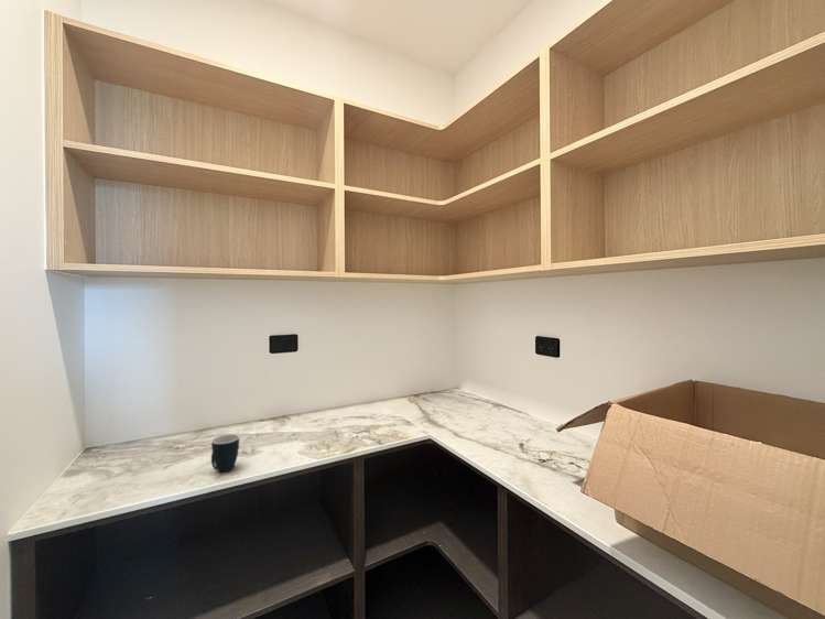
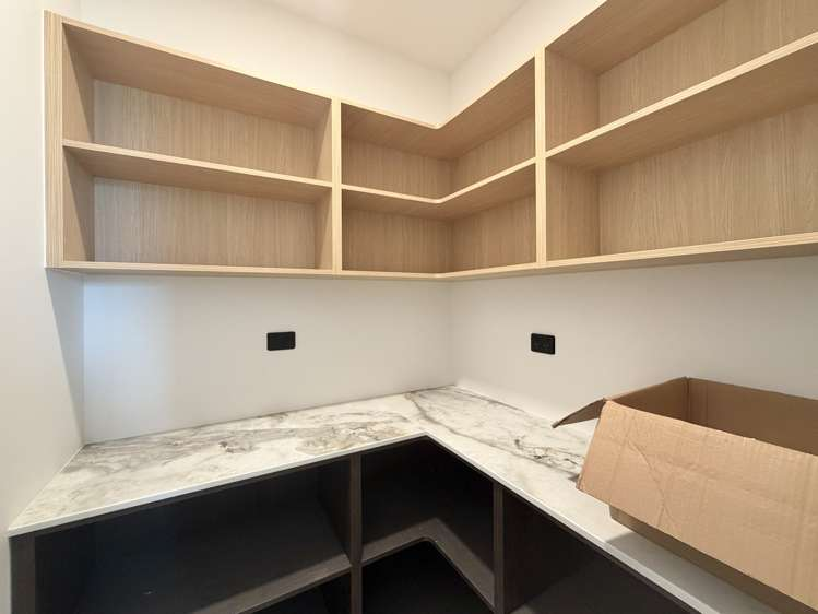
- mug (222, 455)
